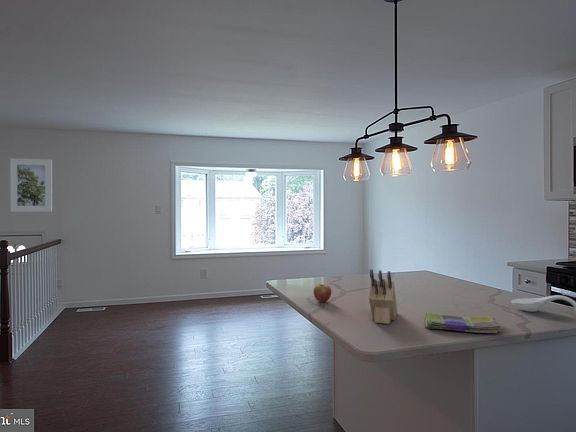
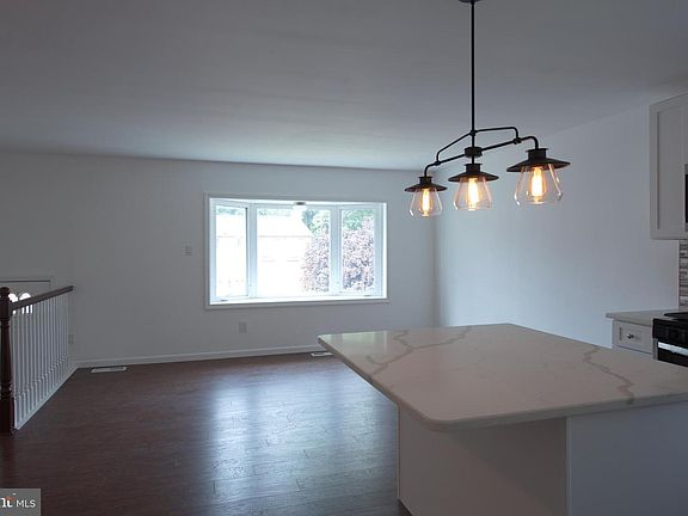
- fruit (322, 292)
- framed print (31, 185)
- dish towel (461, 322)
- knife block (383, 293)
- spoon rest (544, 303)
